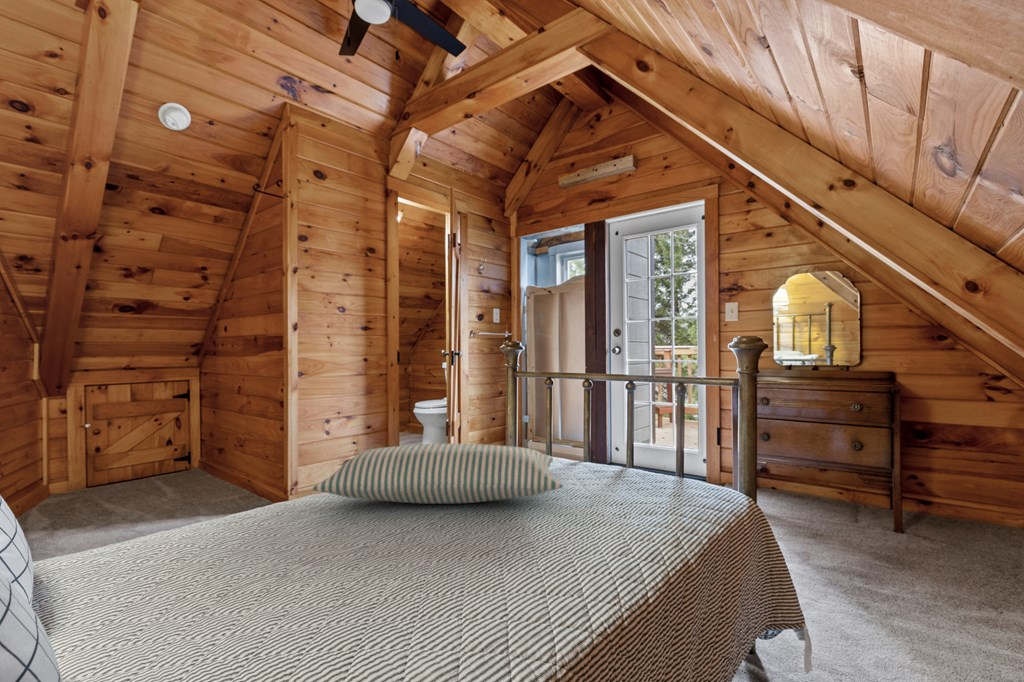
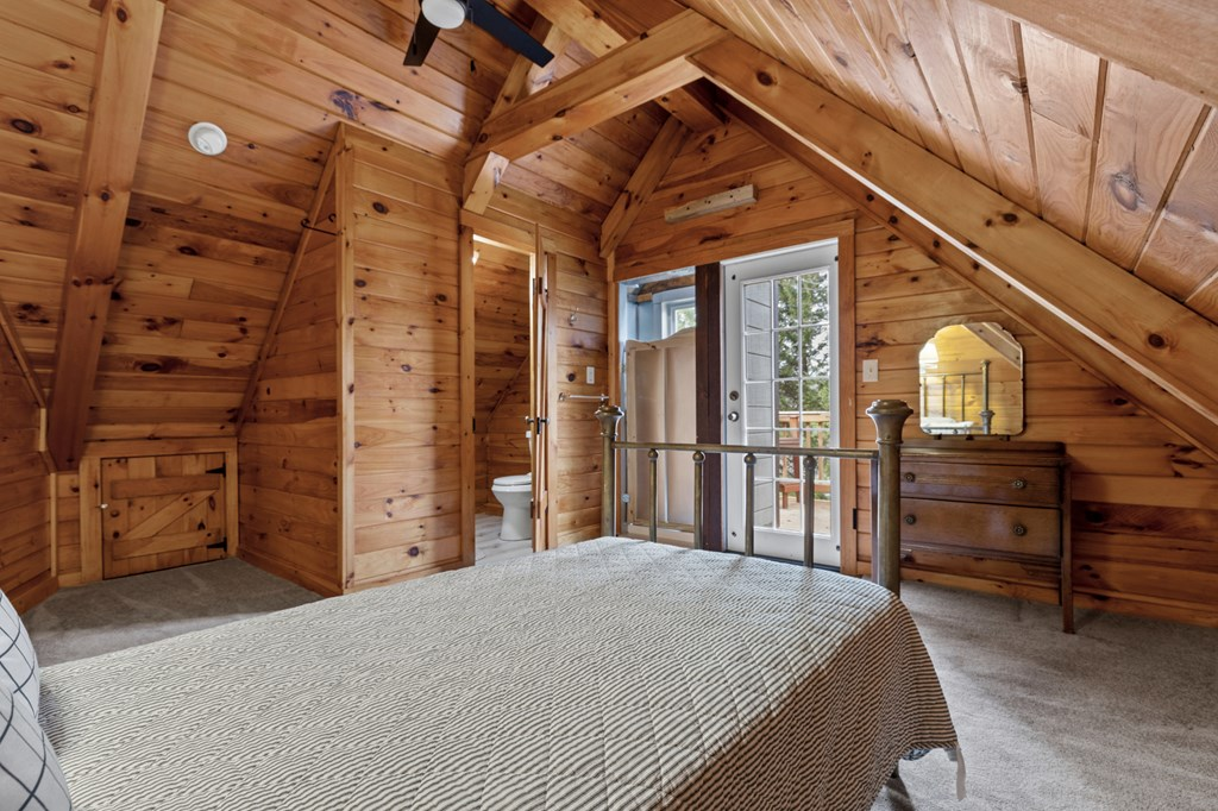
- pillow (445, 472)
